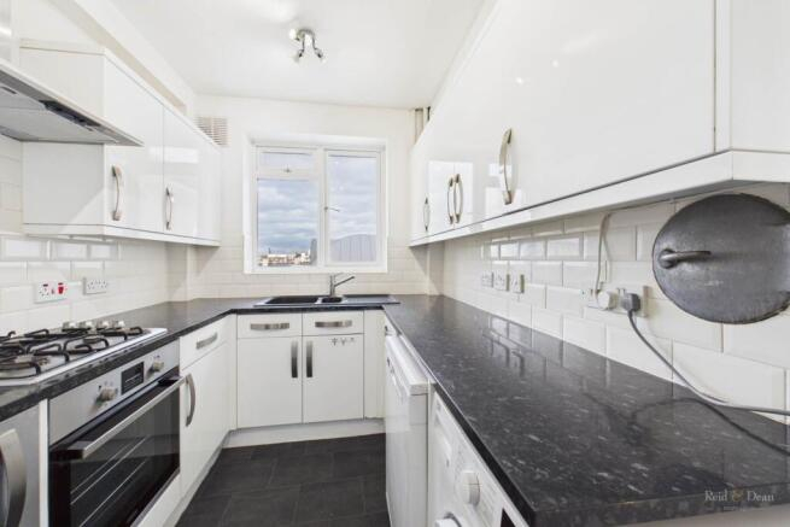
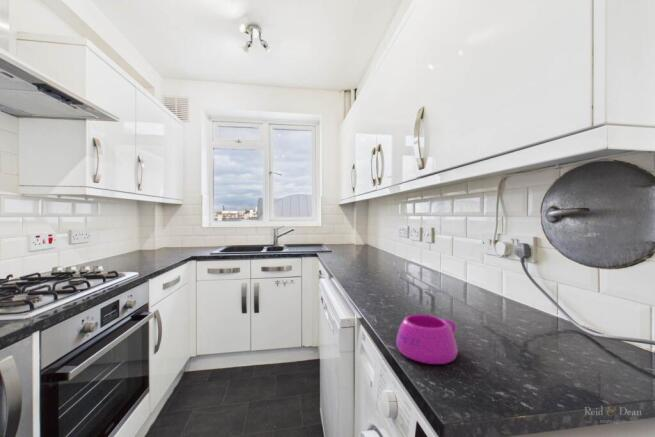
+ bowl (429, 335)
